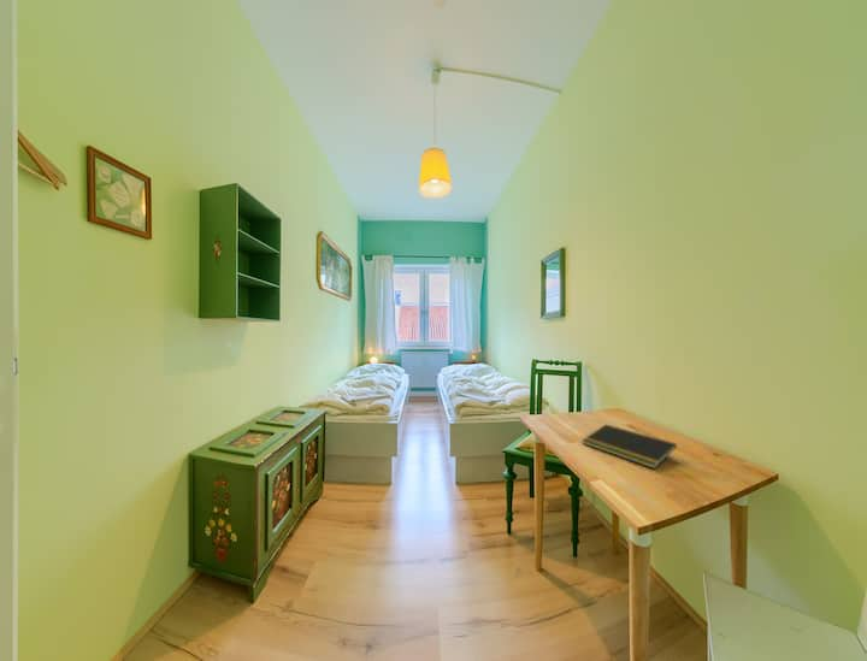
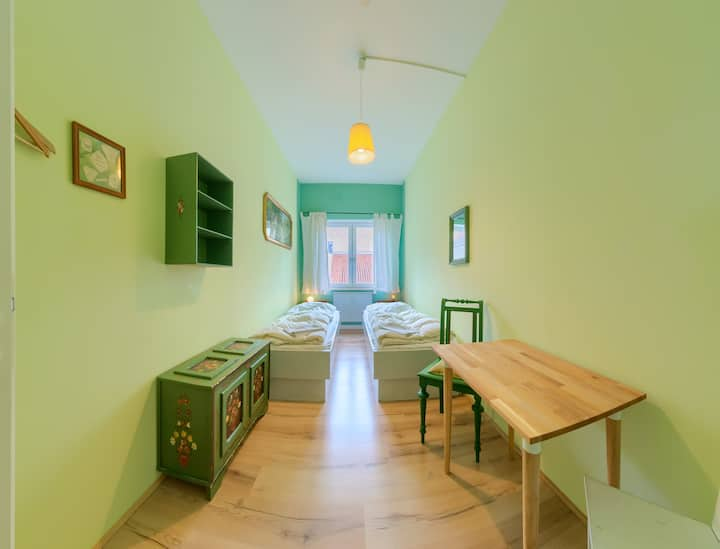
- notepad (626, 443)
